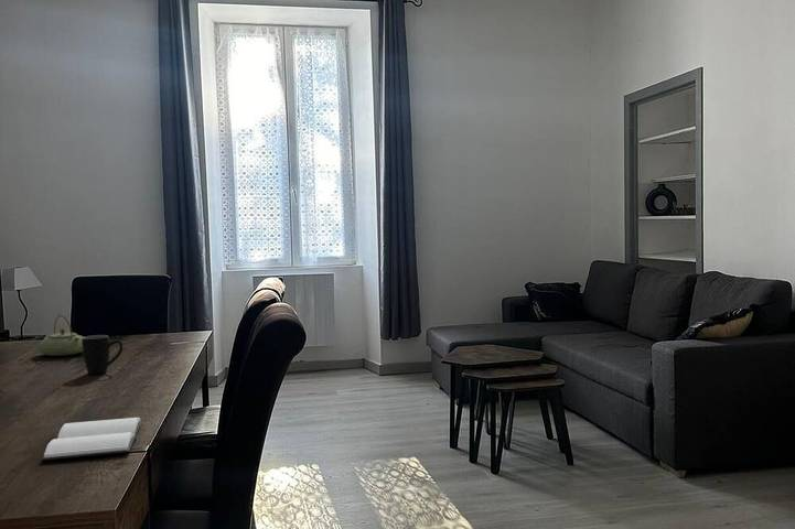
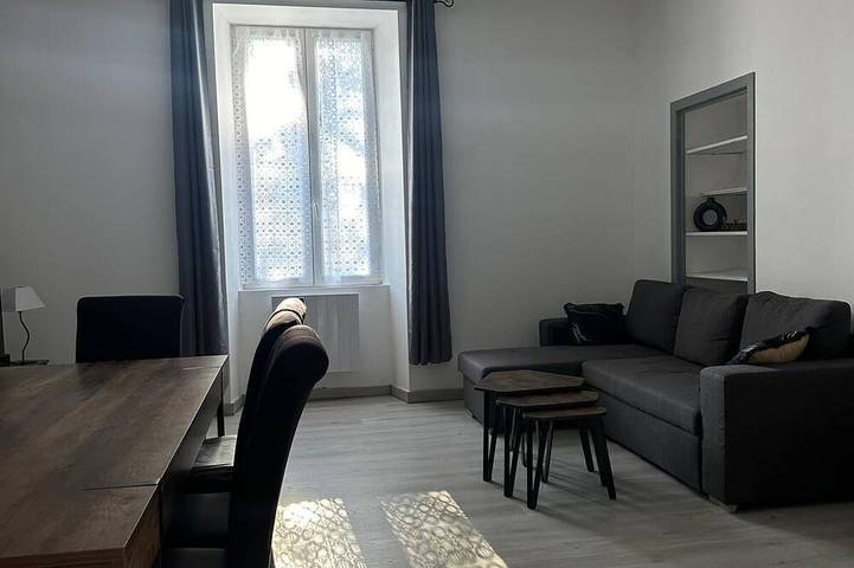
- mug (103, 354)
- book (96, 435)
- teapot (64, 334)
